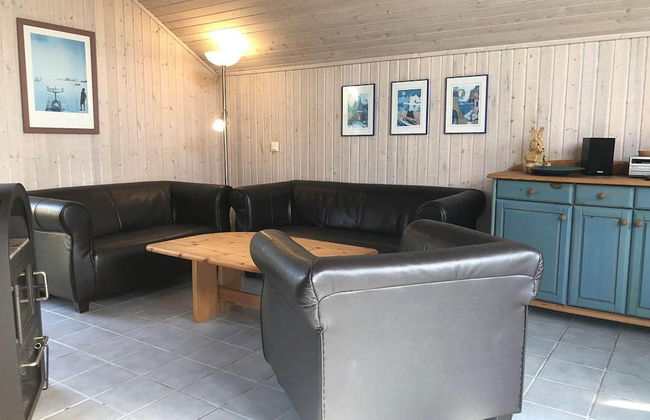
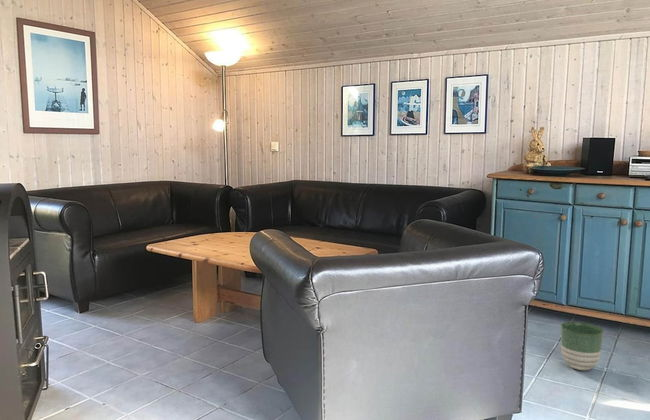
+ planter (580, 348)
